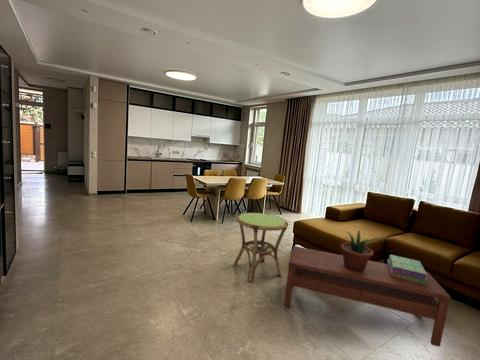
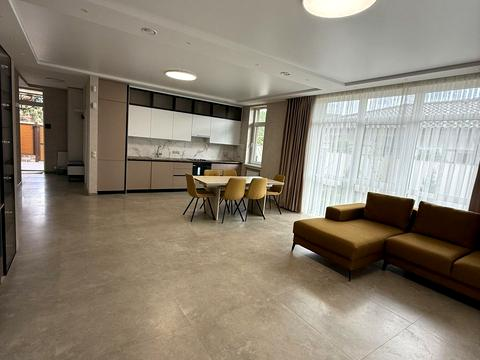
- side table (259, 244)
- stack of books (406, 268)
- potted plant (359, 250)
- coffee table (355, 288)
